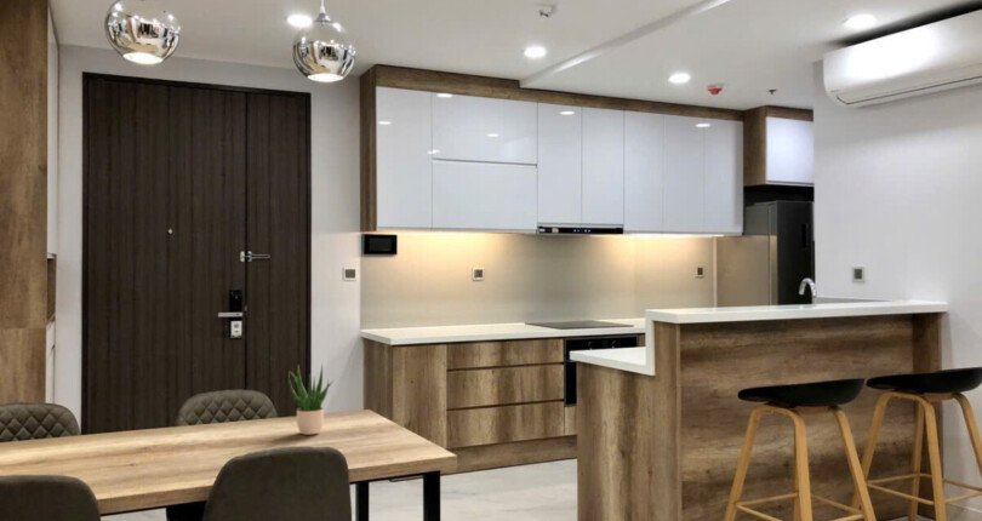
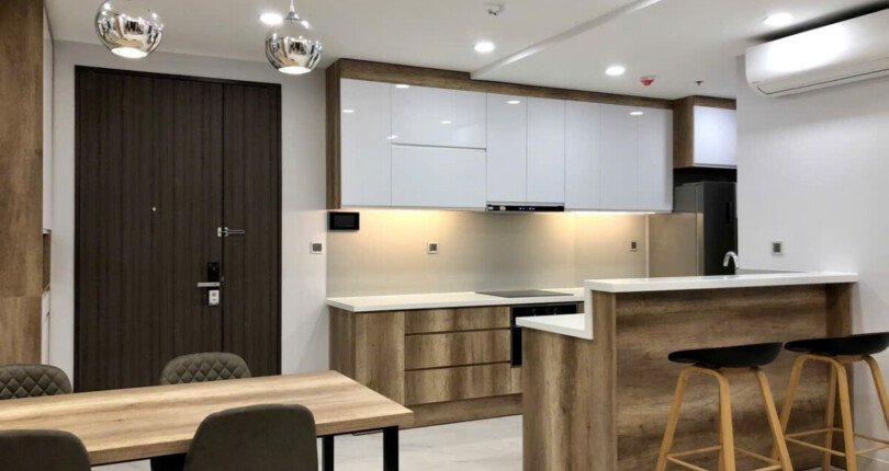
- potted plant (308, 396)
